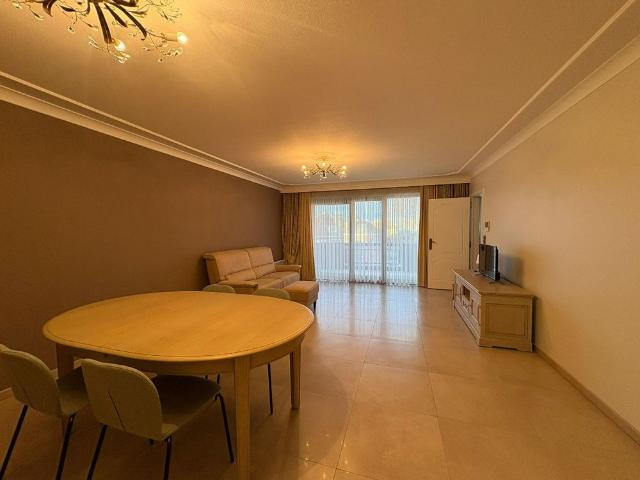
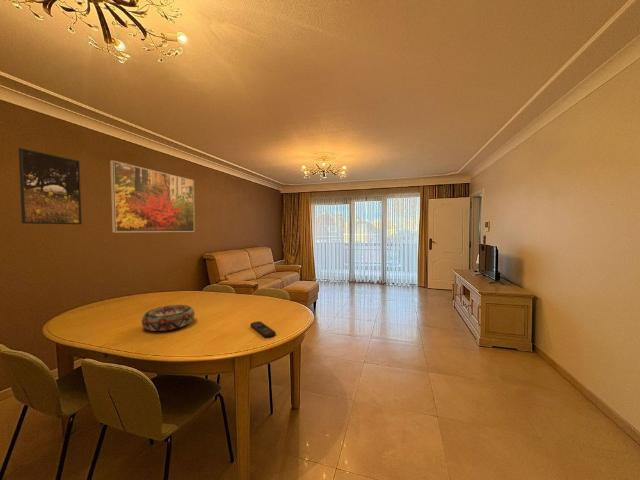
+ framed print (52, 189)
+ decorative bowl (169, 317)
+ remote control (262, 328)
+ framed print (159, 202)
